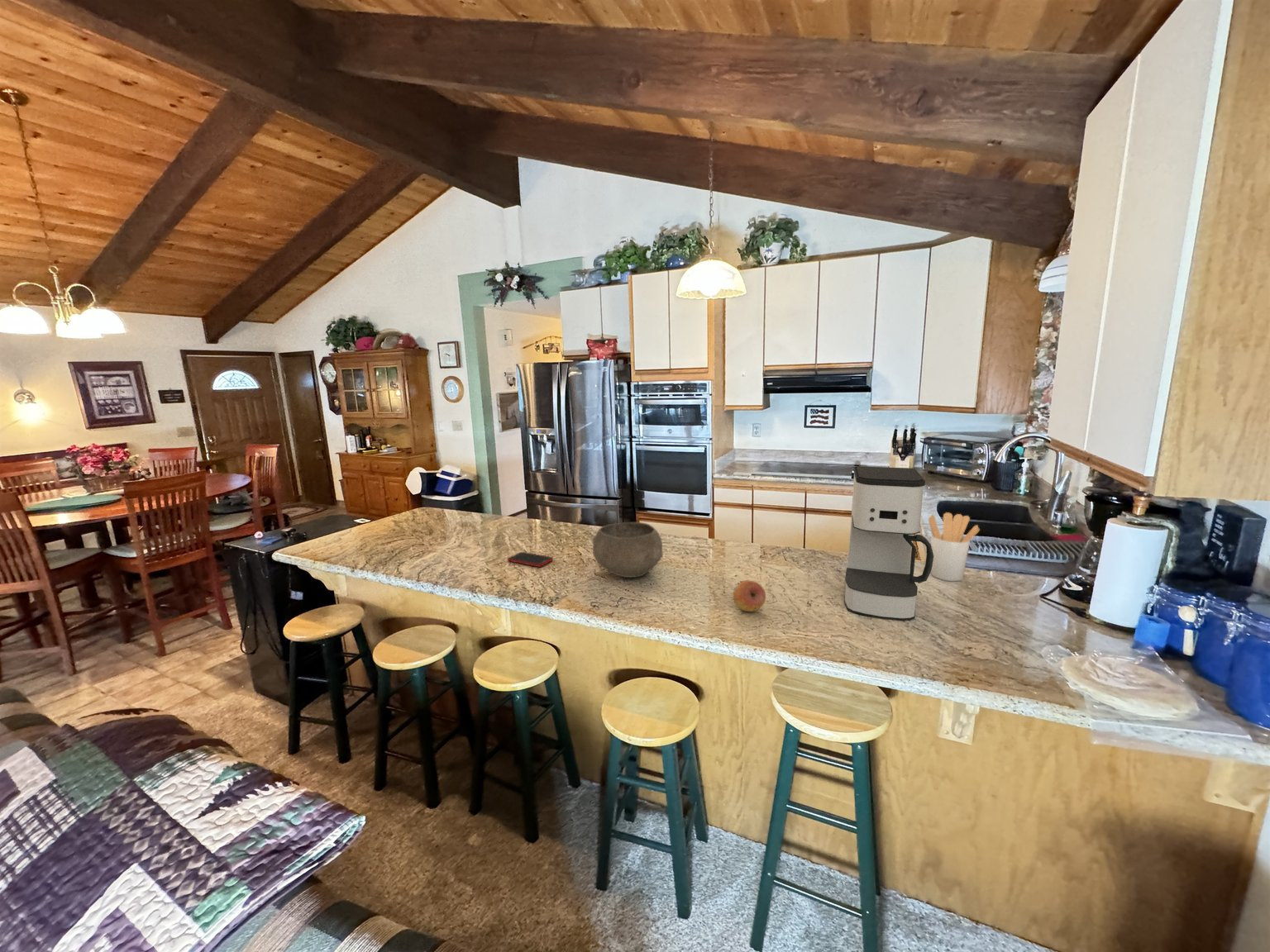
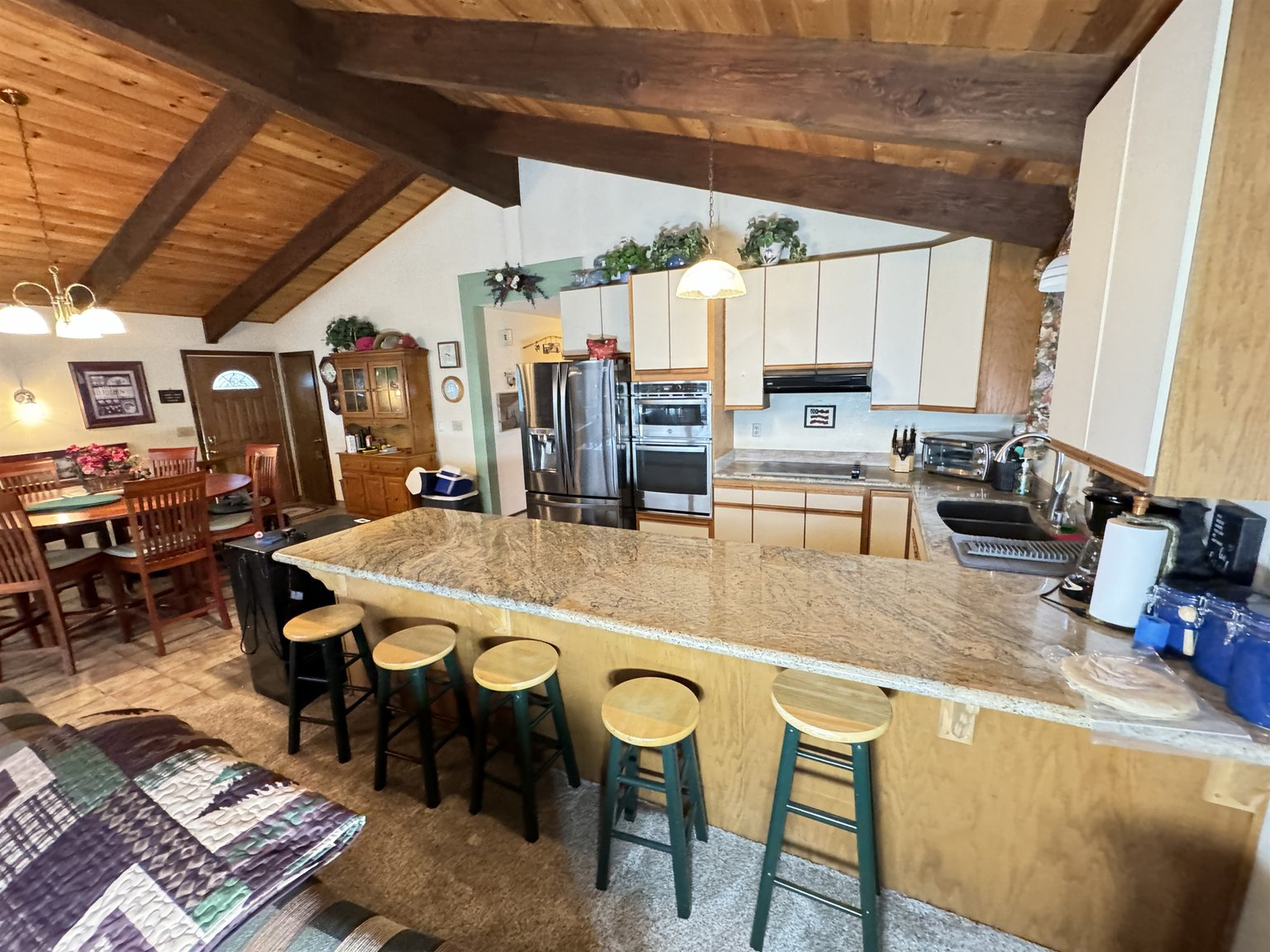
- coffee maker (889, 540)
- fruit (748, 595)
- bowl (627, 551)
- utensil holder (951, 545)
- cell phone (530, 559)
